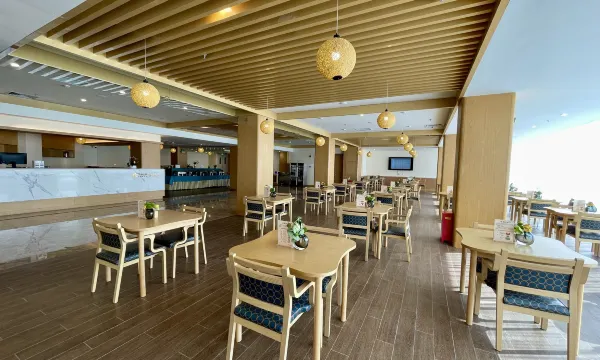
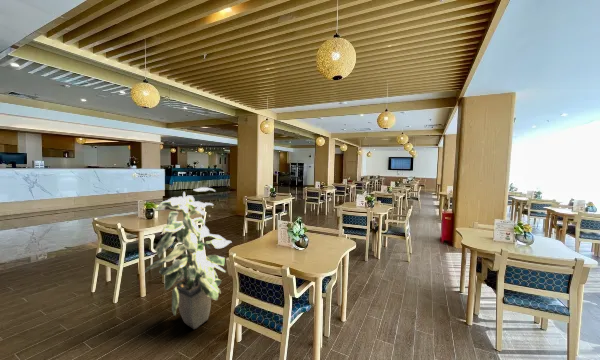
+ indoor plant (194, 258)
